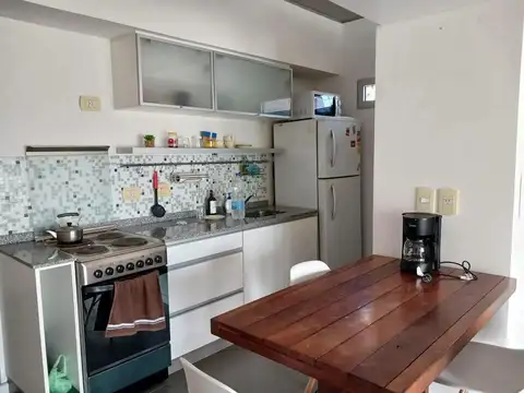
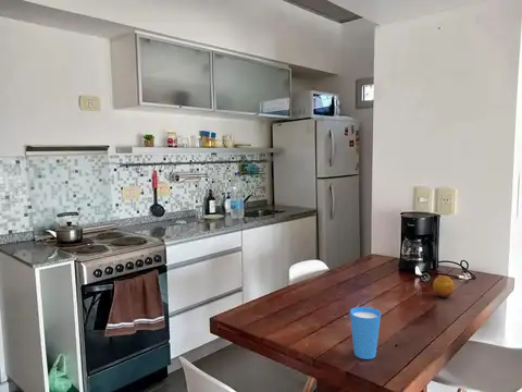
+ cup (364, 333)
+ fruit (443, 285)
